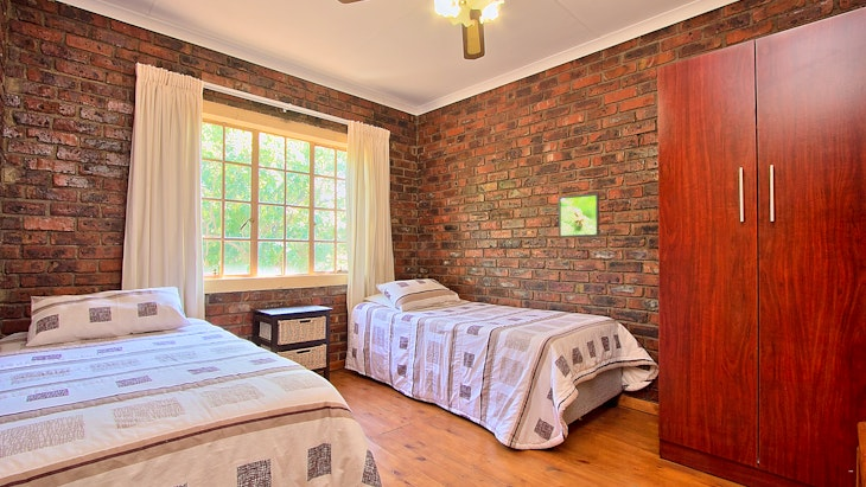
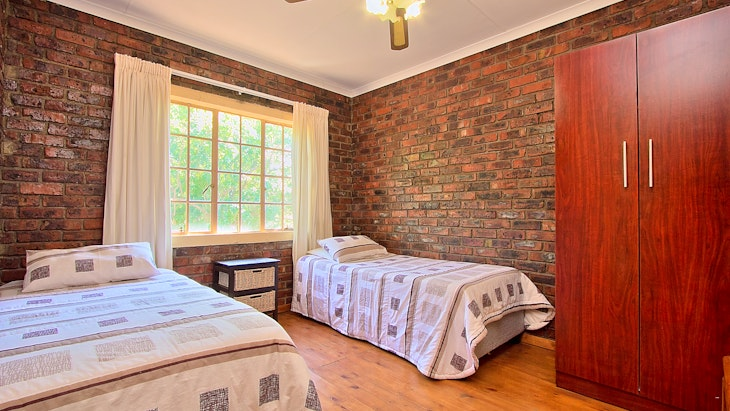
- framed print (578, 216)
